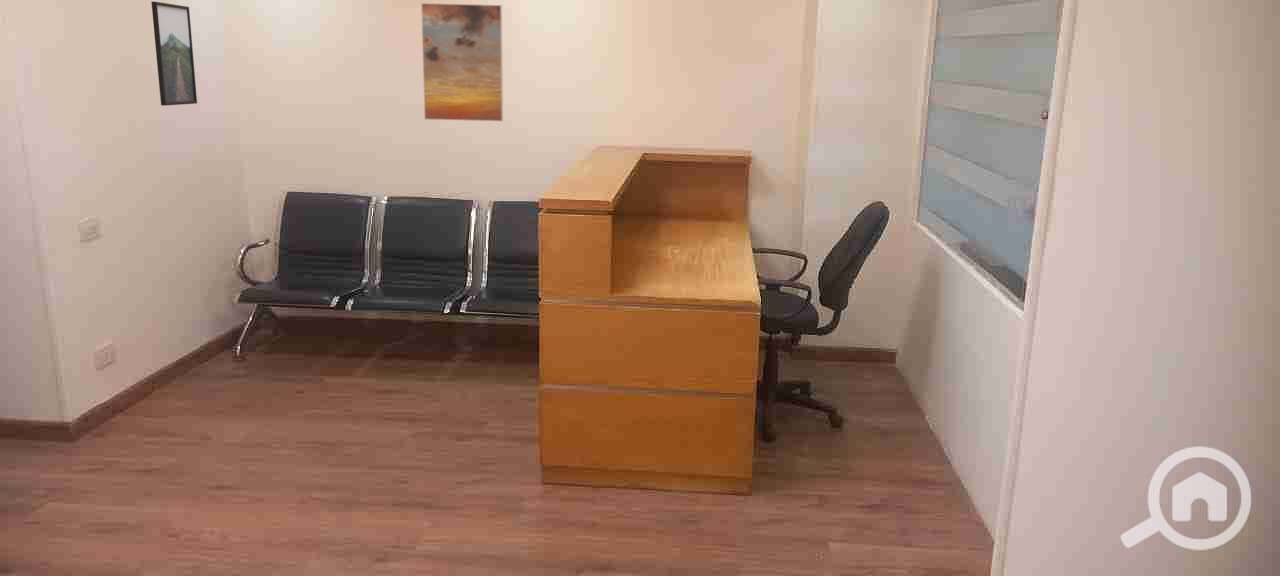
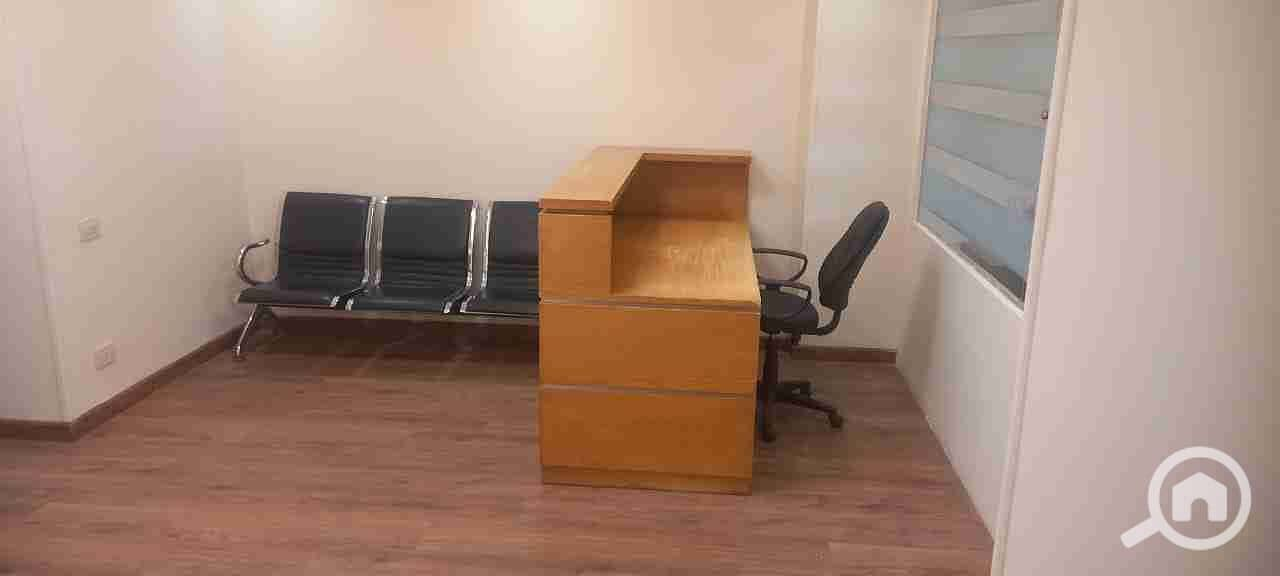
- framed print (175, 54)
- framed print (462, 63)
